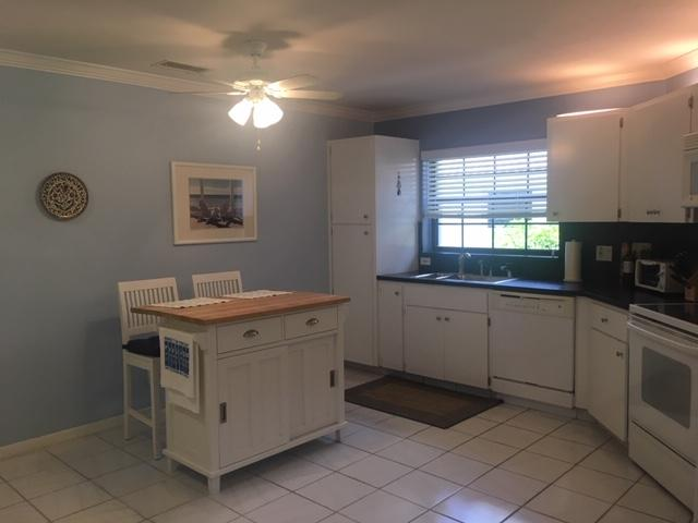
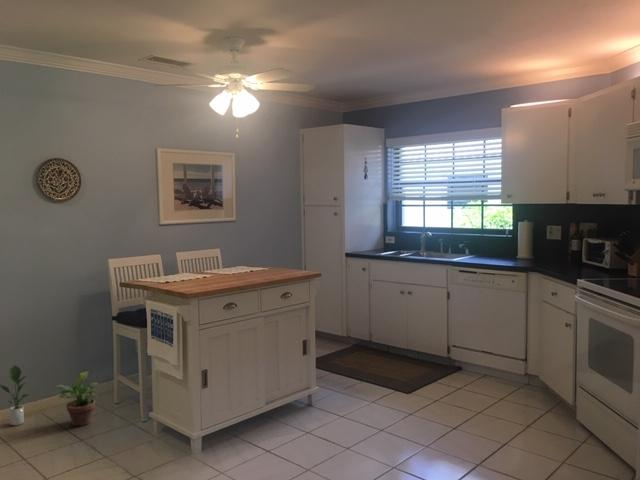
+ potted plant (78, 401)
+ potted plant (14, 396)
